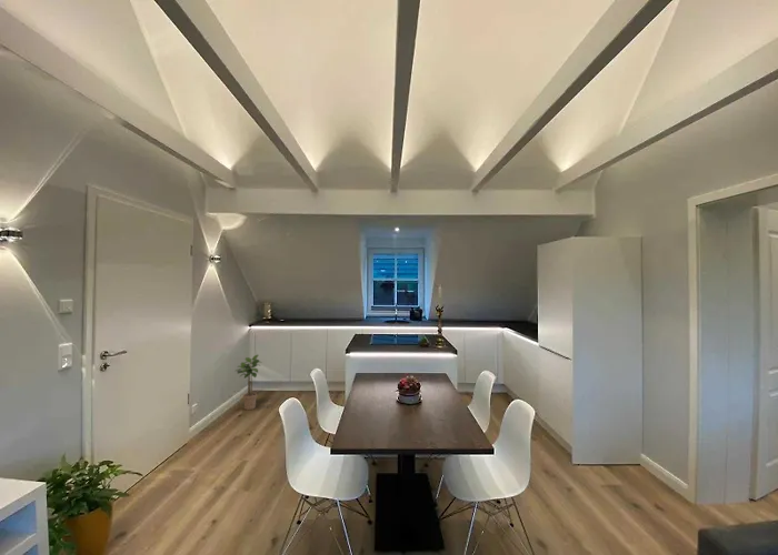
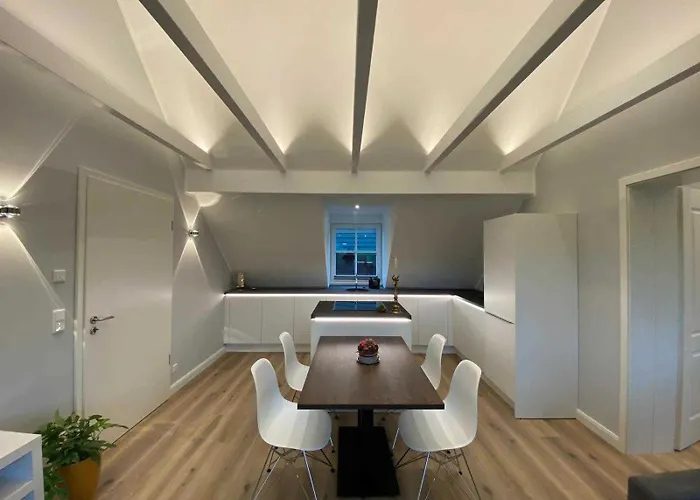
- potted plant (248, 382)
